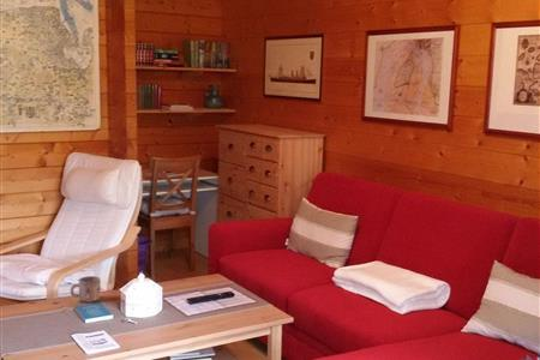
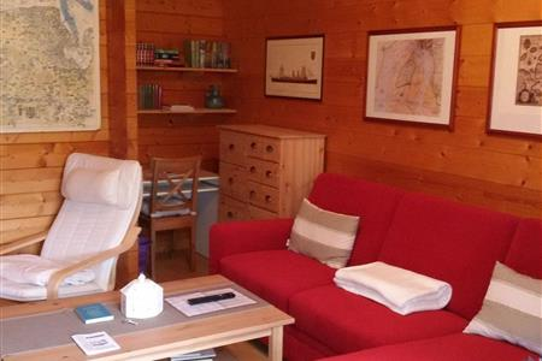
- mug (85, 289)
